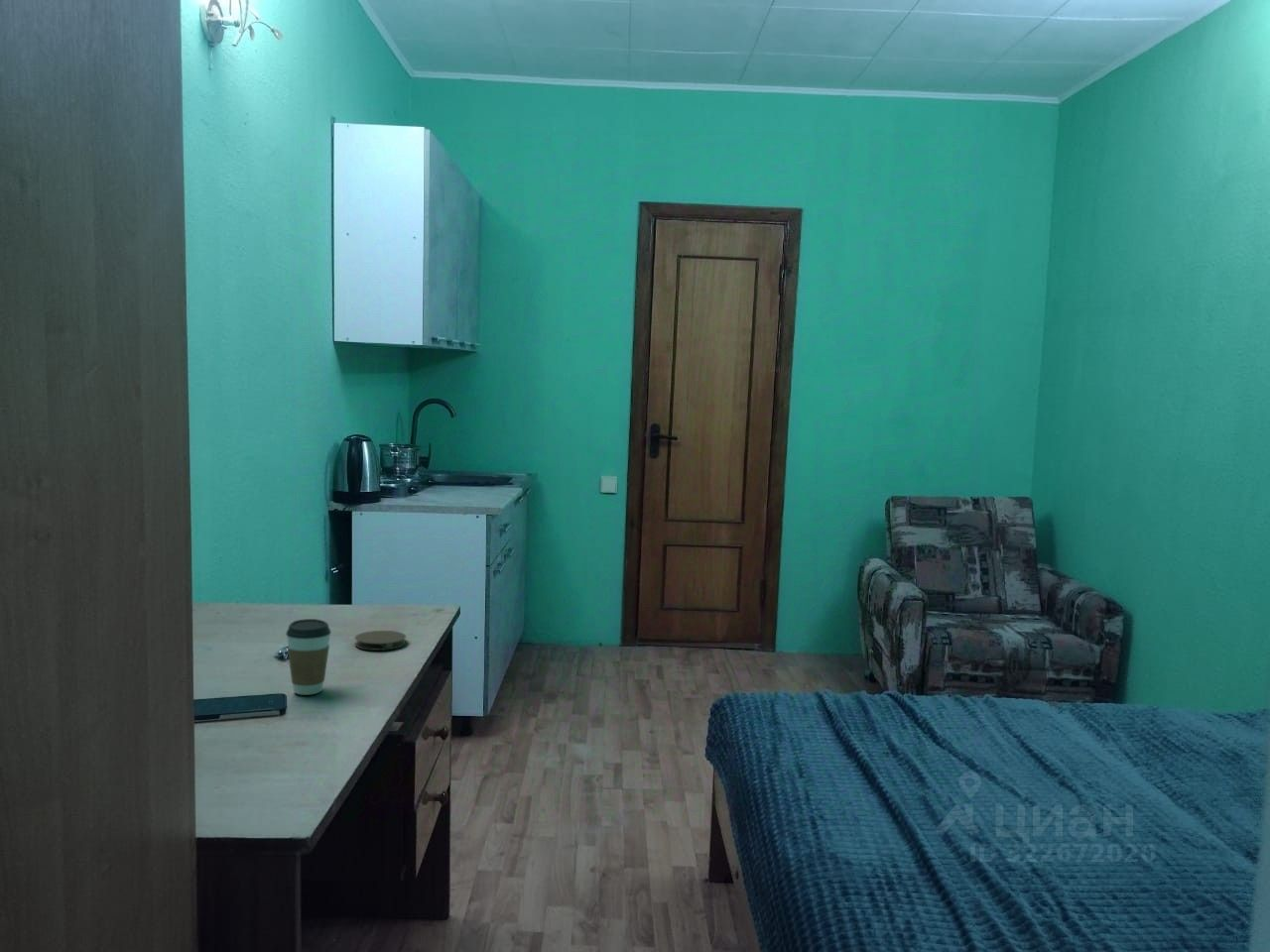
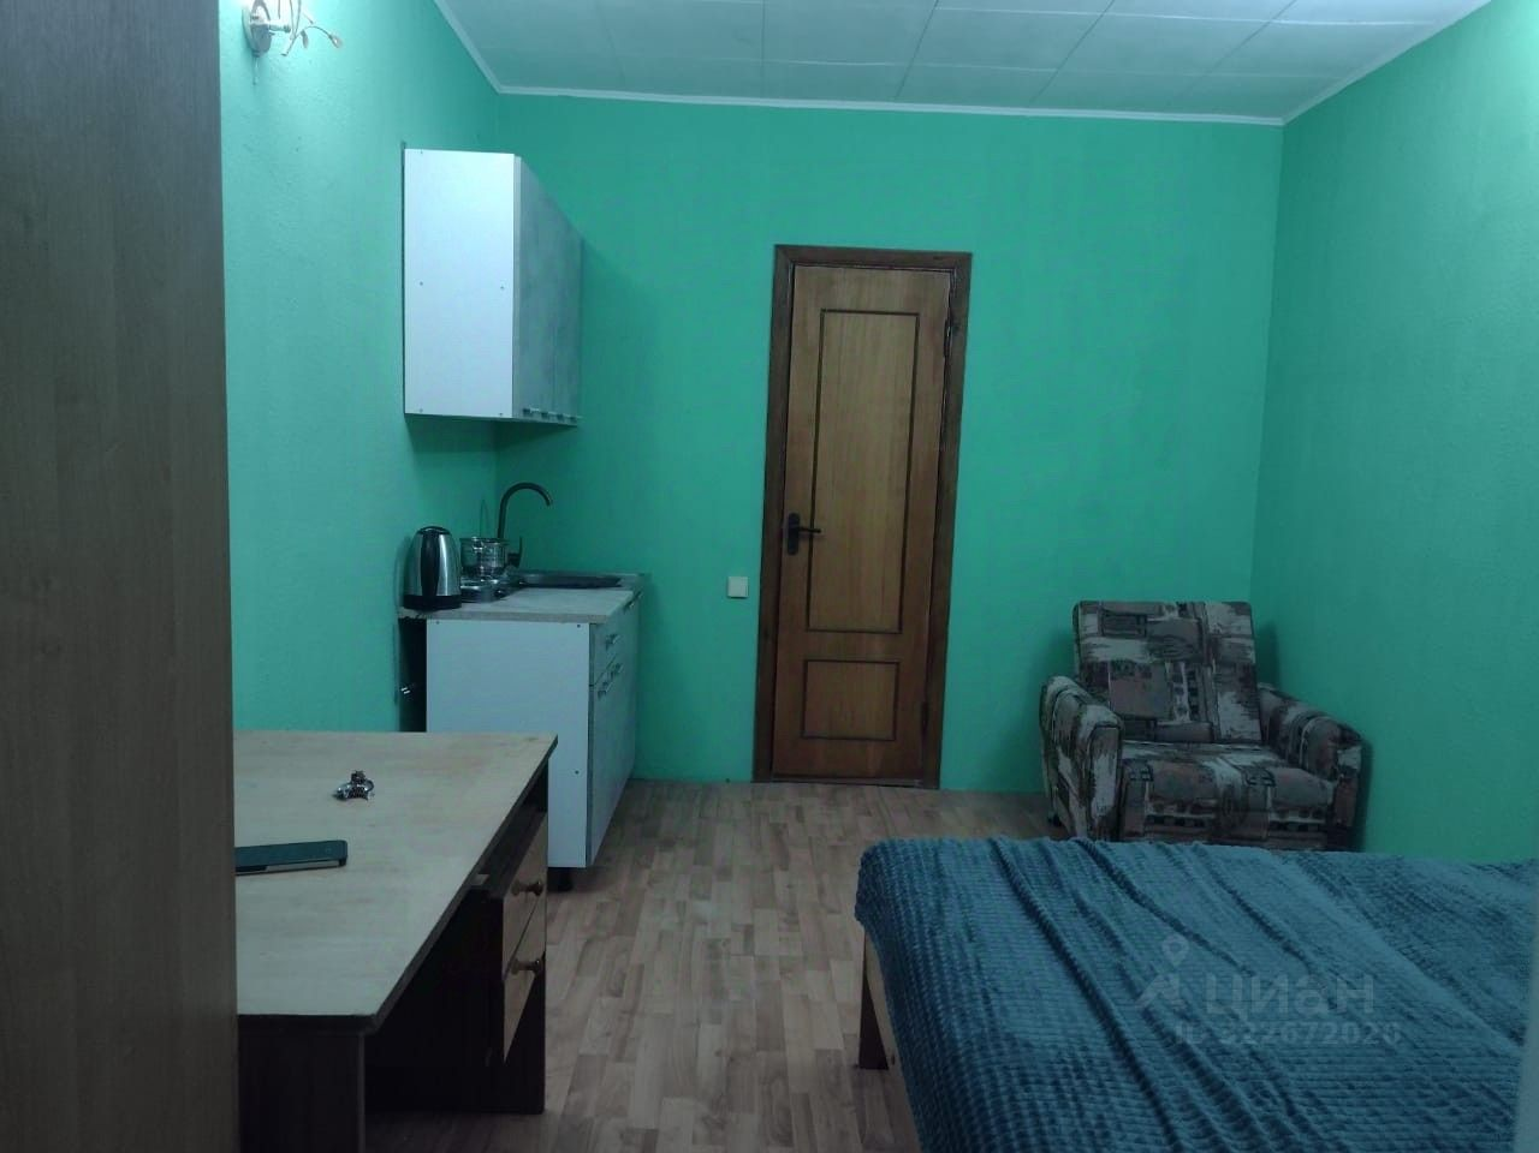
- coaster (380, 640)
- coffee cup (308, 656)
